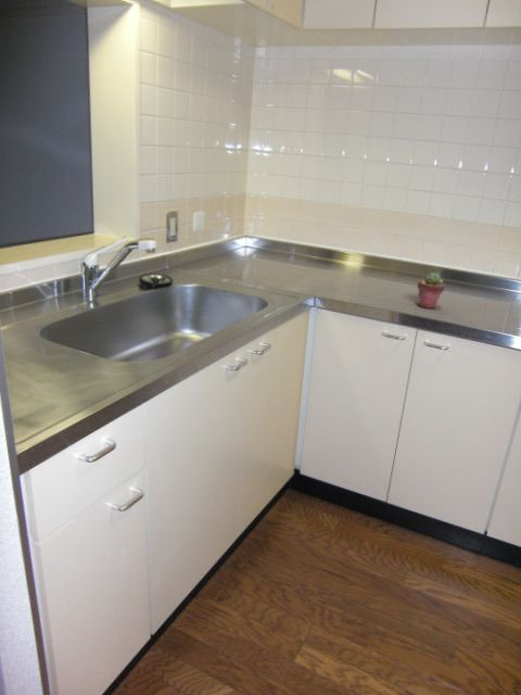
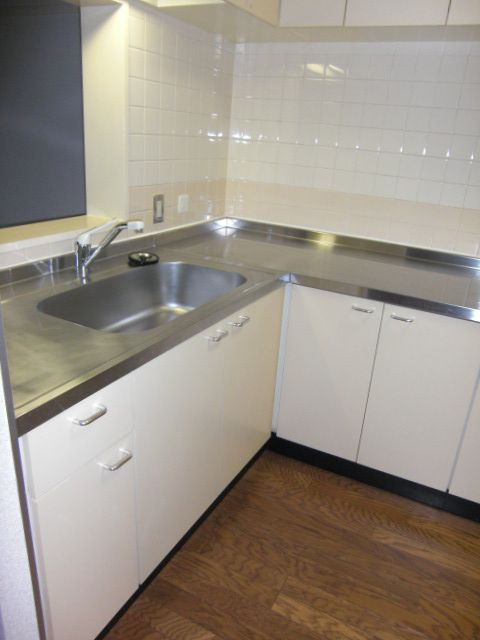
- potted succulent (430, 289)
